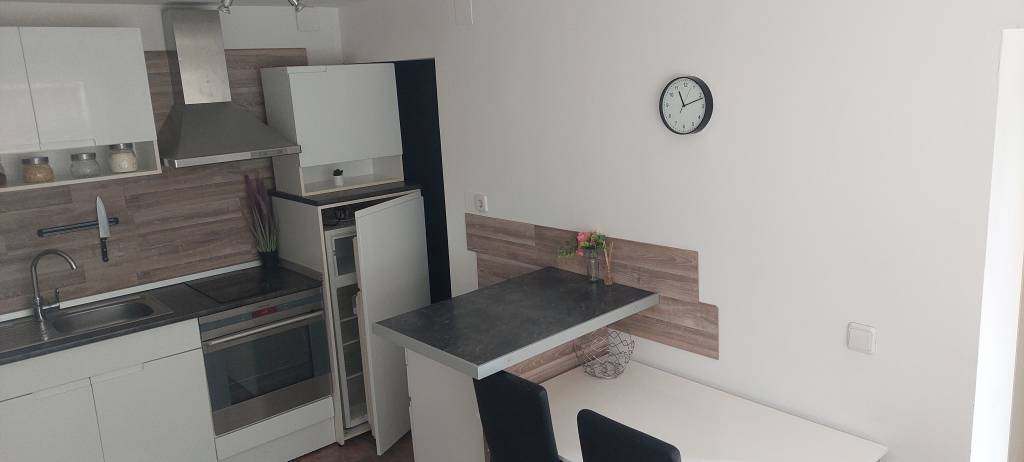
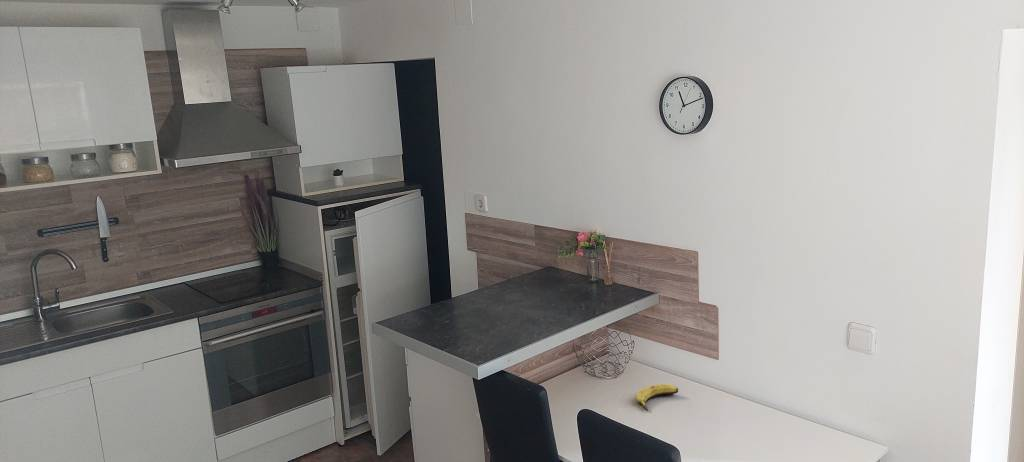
+ banana (653, 395)
